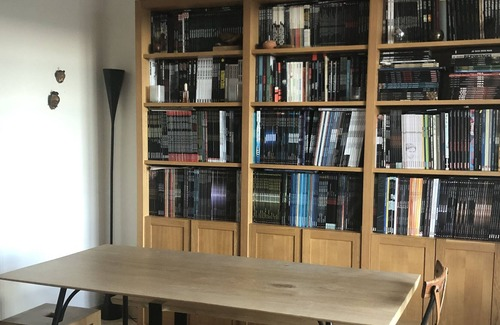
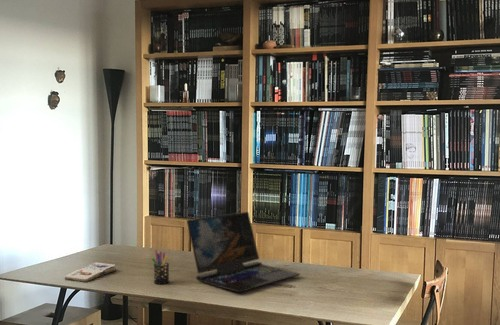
+ laptop (243, 249)
+ paperback book (92, 270)
+ pen holder (159, 266)
